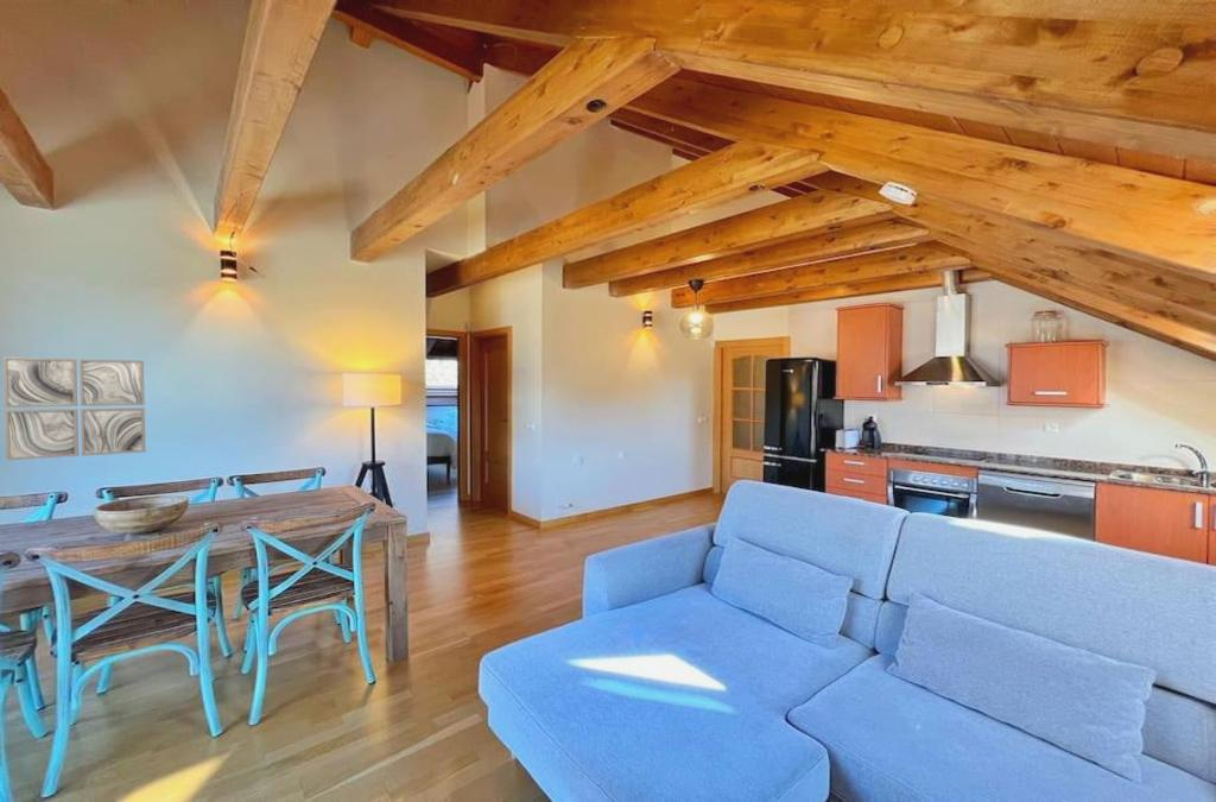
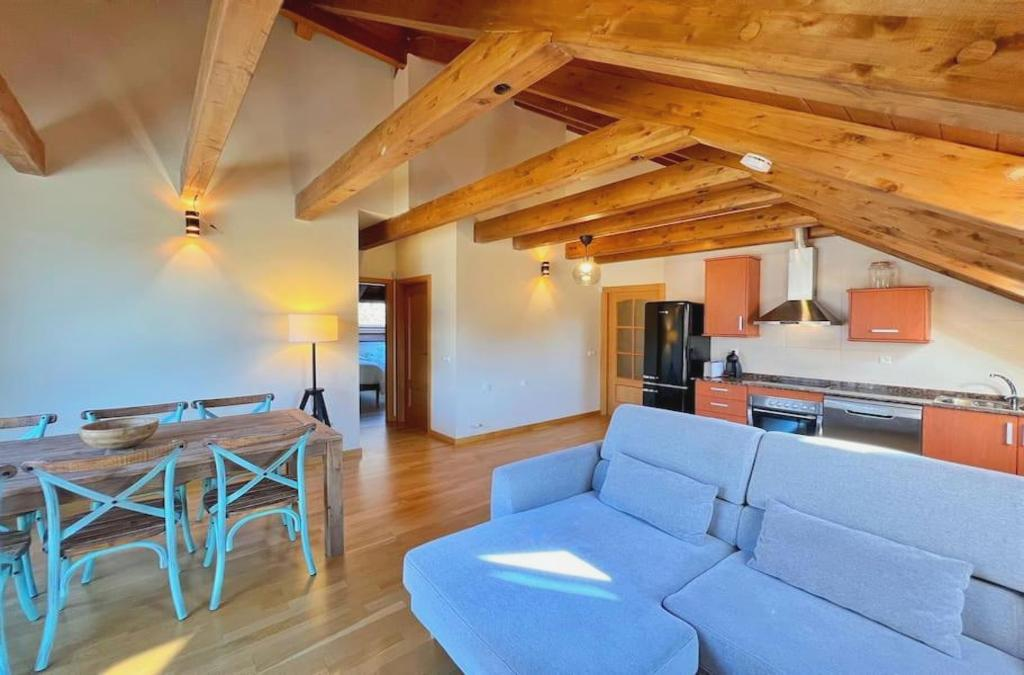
- wall art (81, 405)
